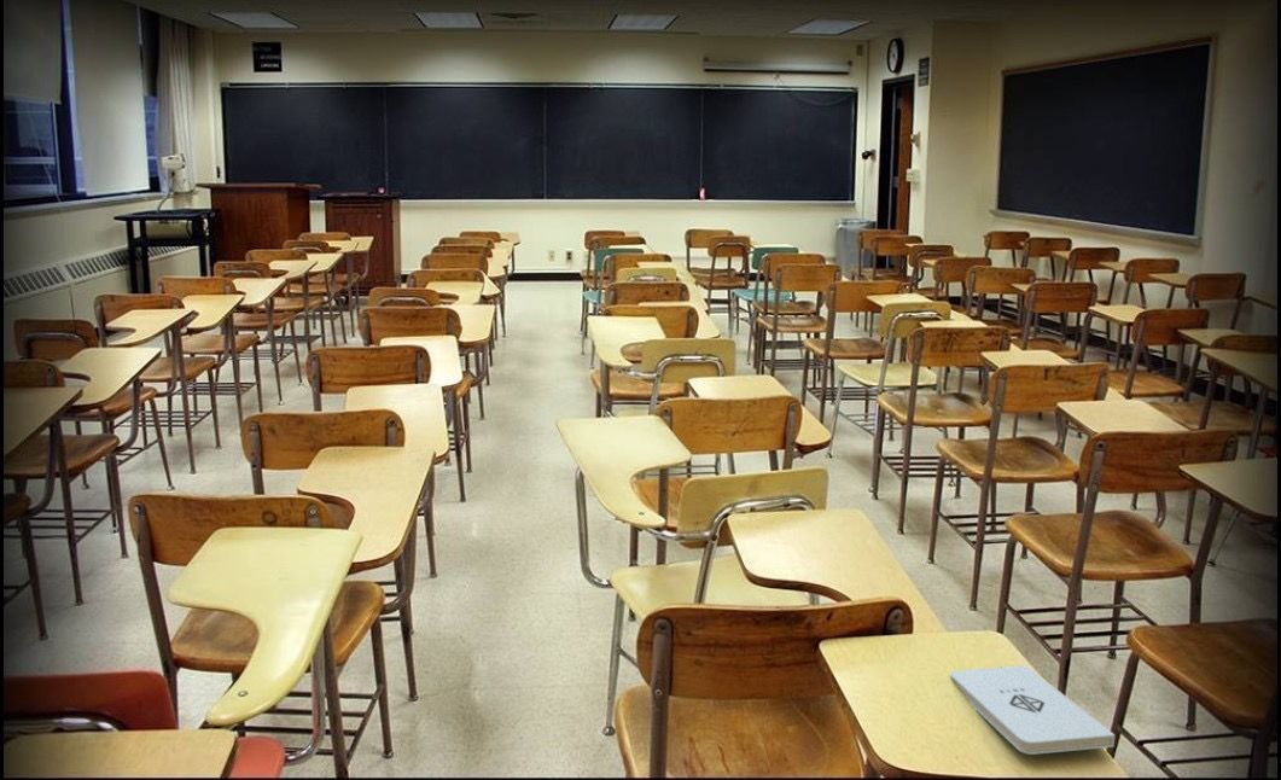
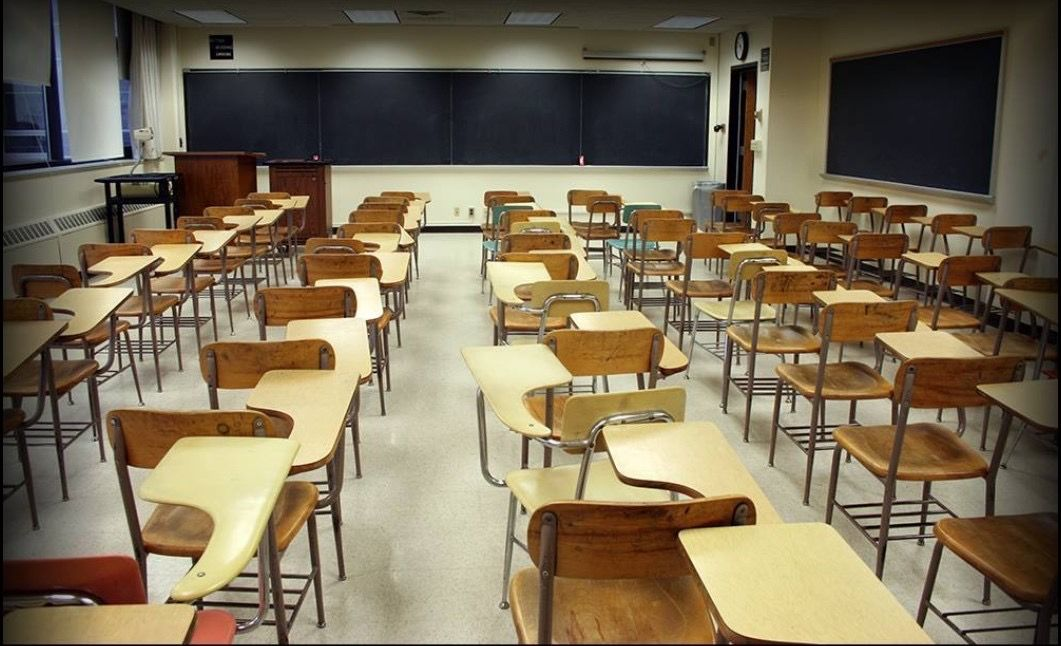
- notepad (1025, 706)
